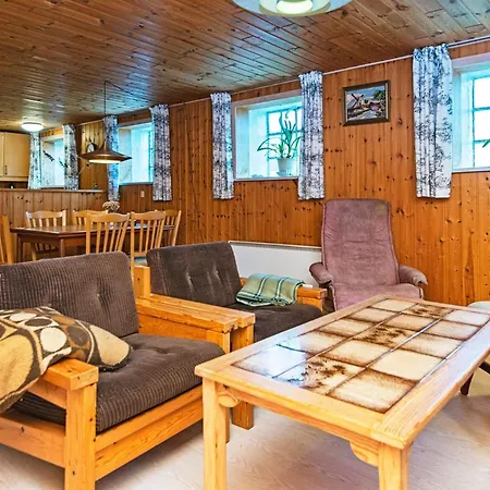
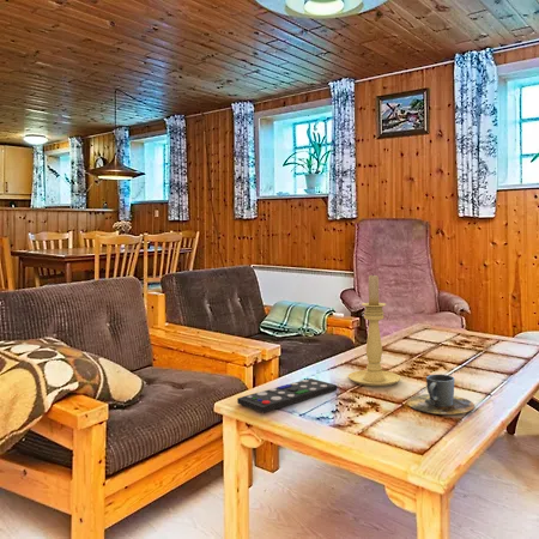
+ cup (440, 390)
+ candle holder (374, 326)
+ remote control (289, 393)
